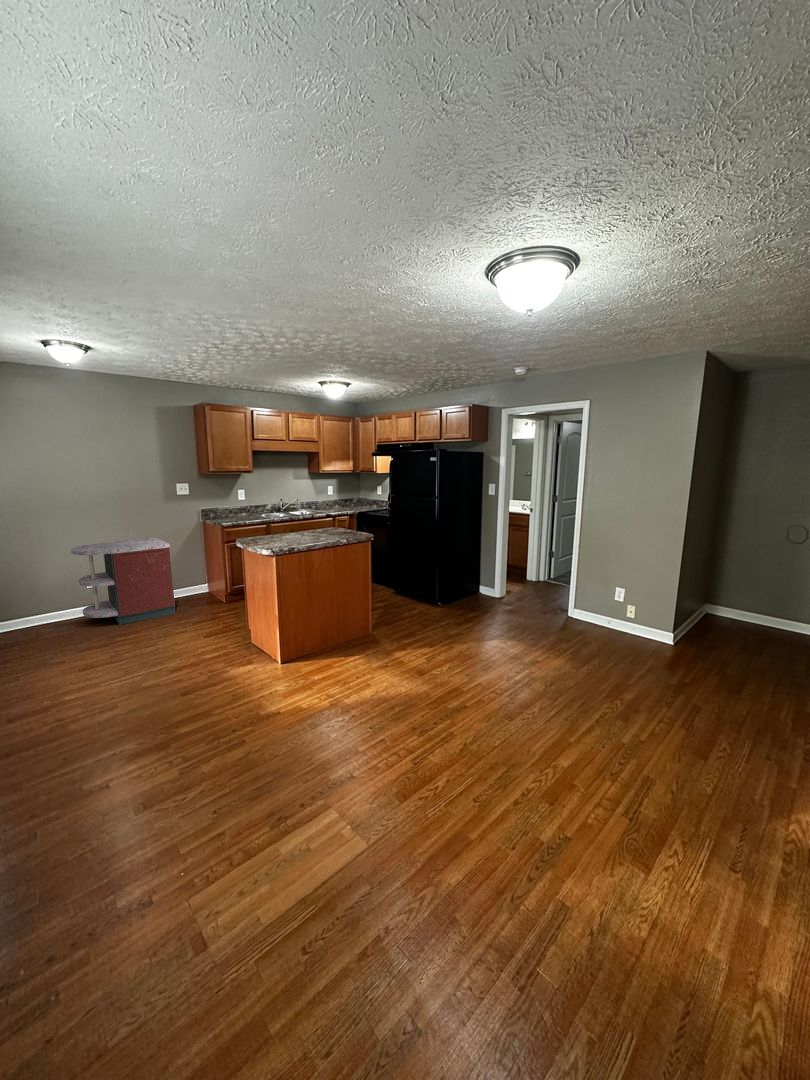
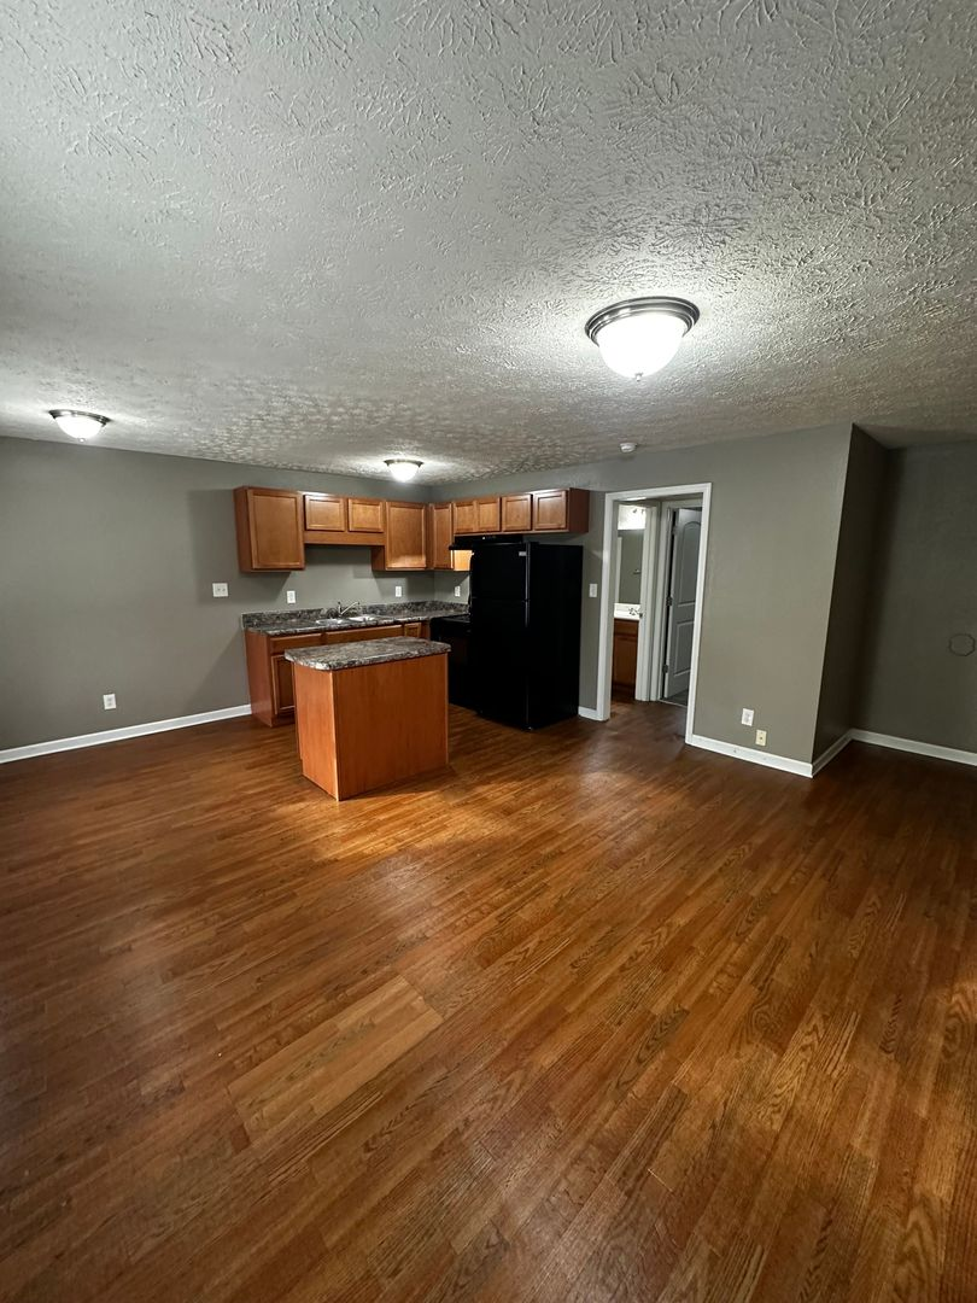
- storage cabinet (124, 581)
